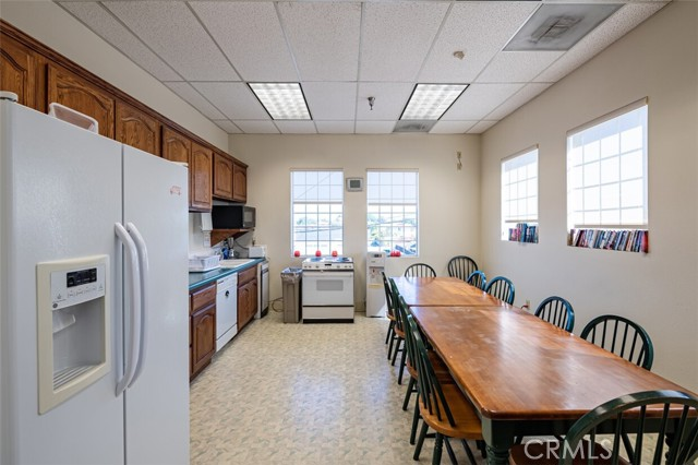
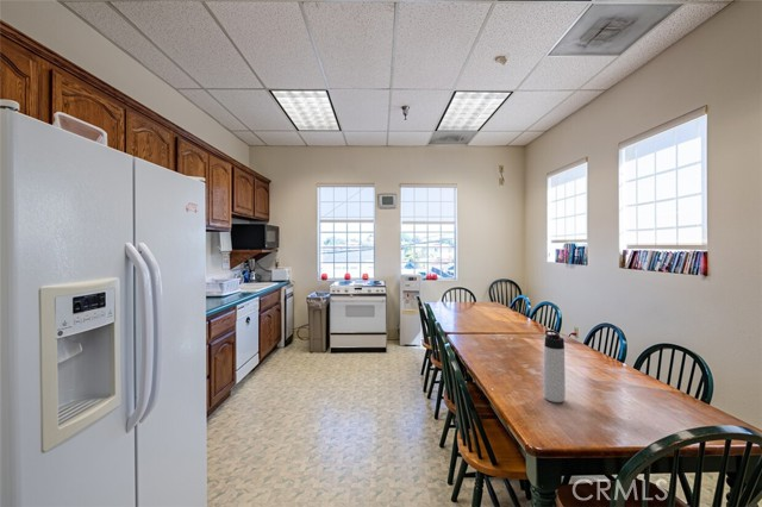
+ thermos bottle (552, 364)
